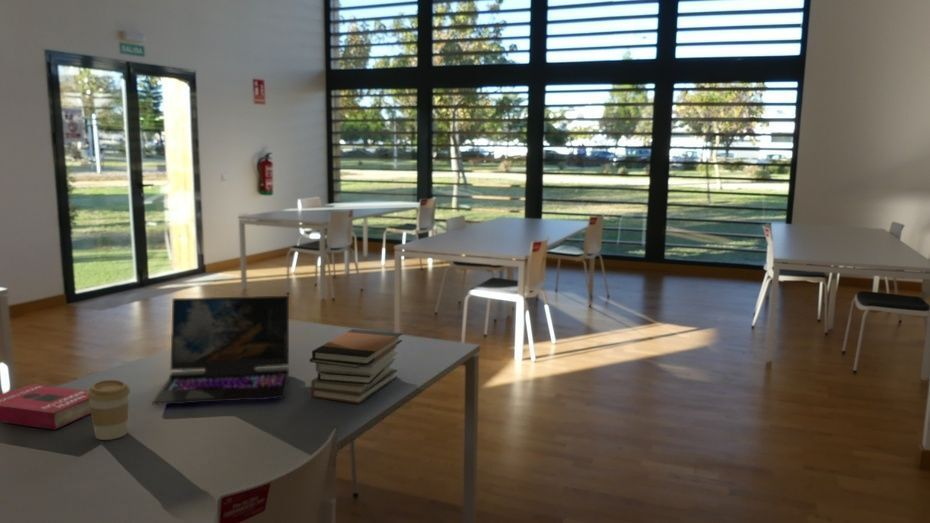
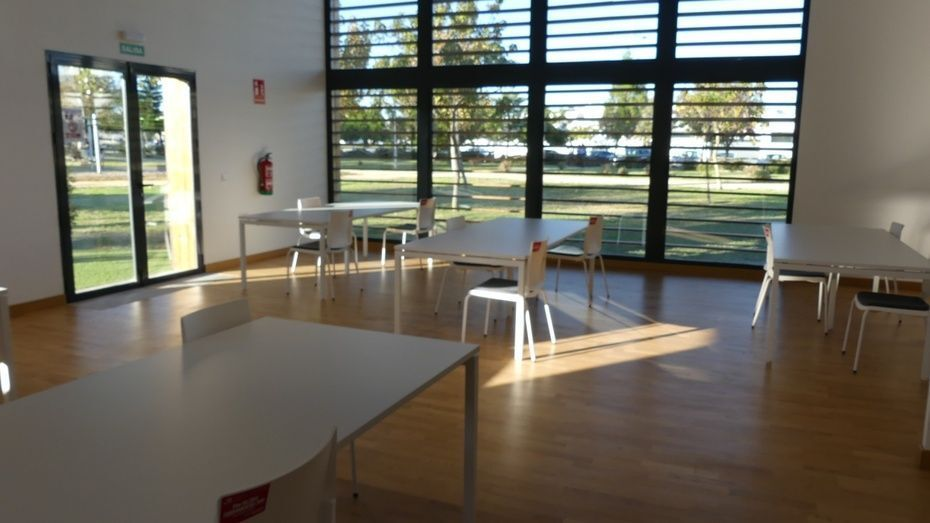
- book (41, 405)
- laptop (226, 347)
- book stack (358, 363)
- coffee cup (109, 409)
